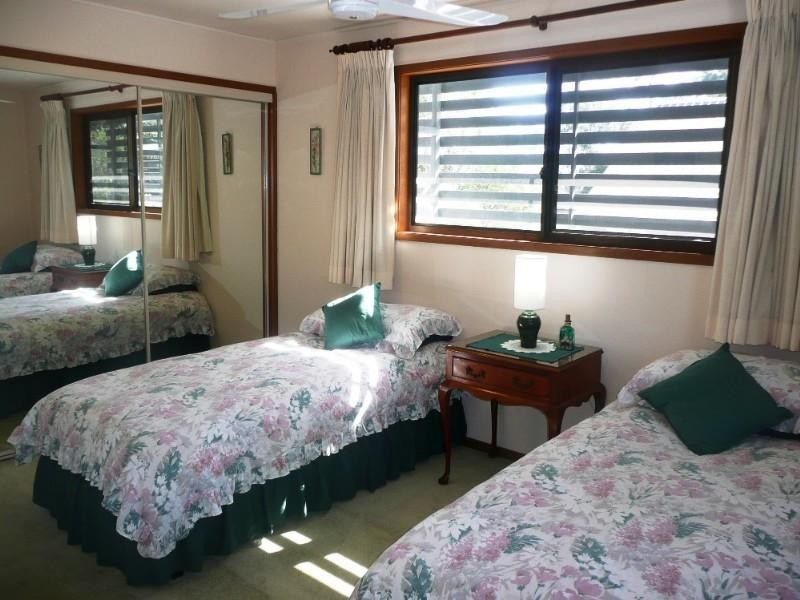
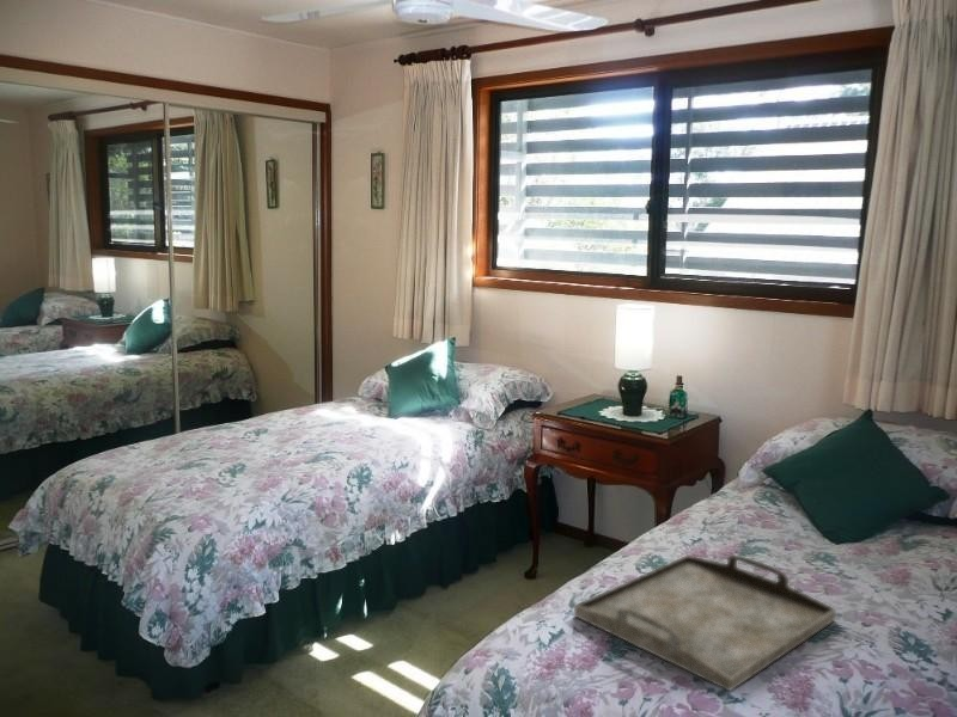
+ serving tray (706, 602)
